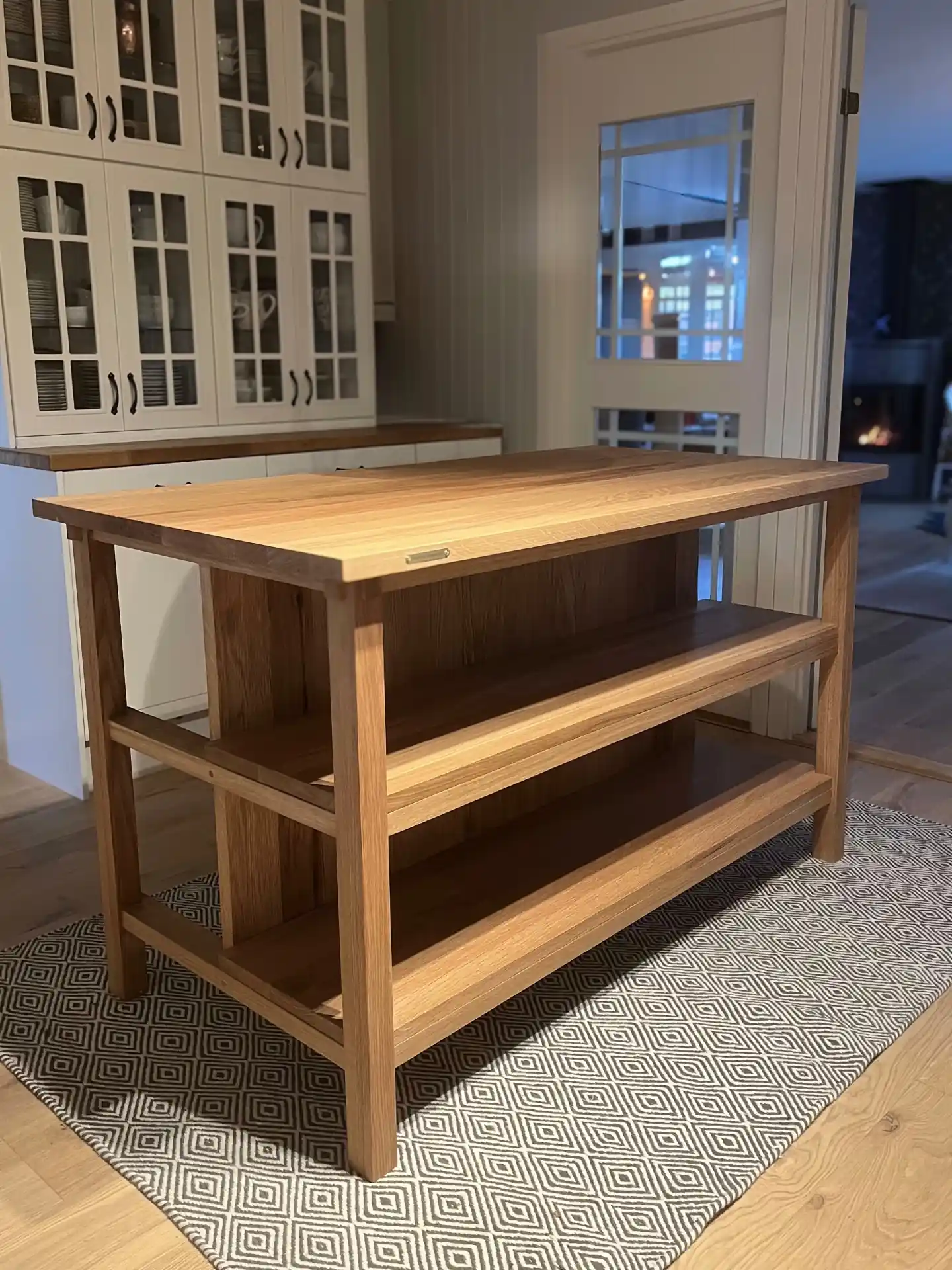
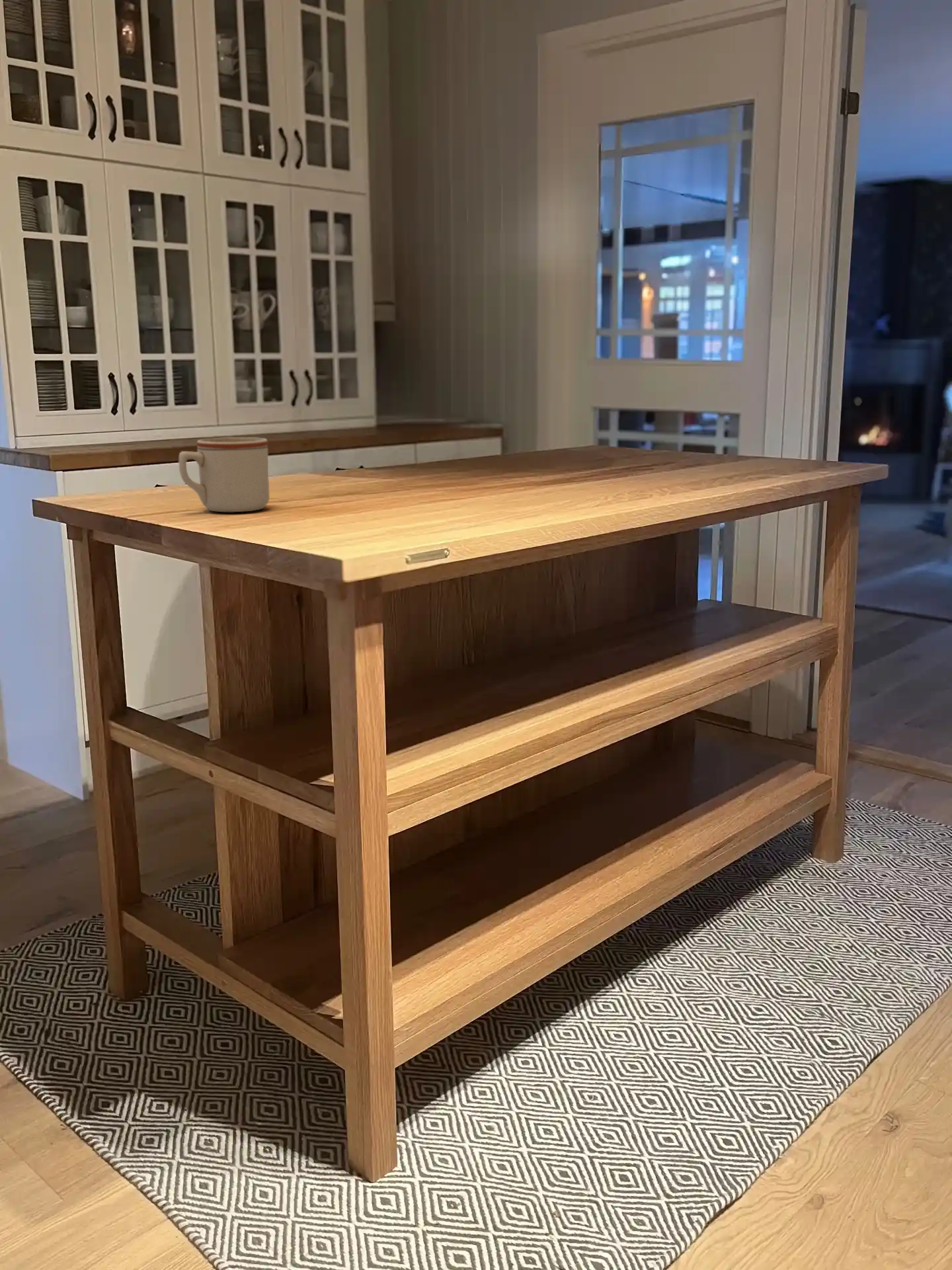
+ mug (223, 475)
